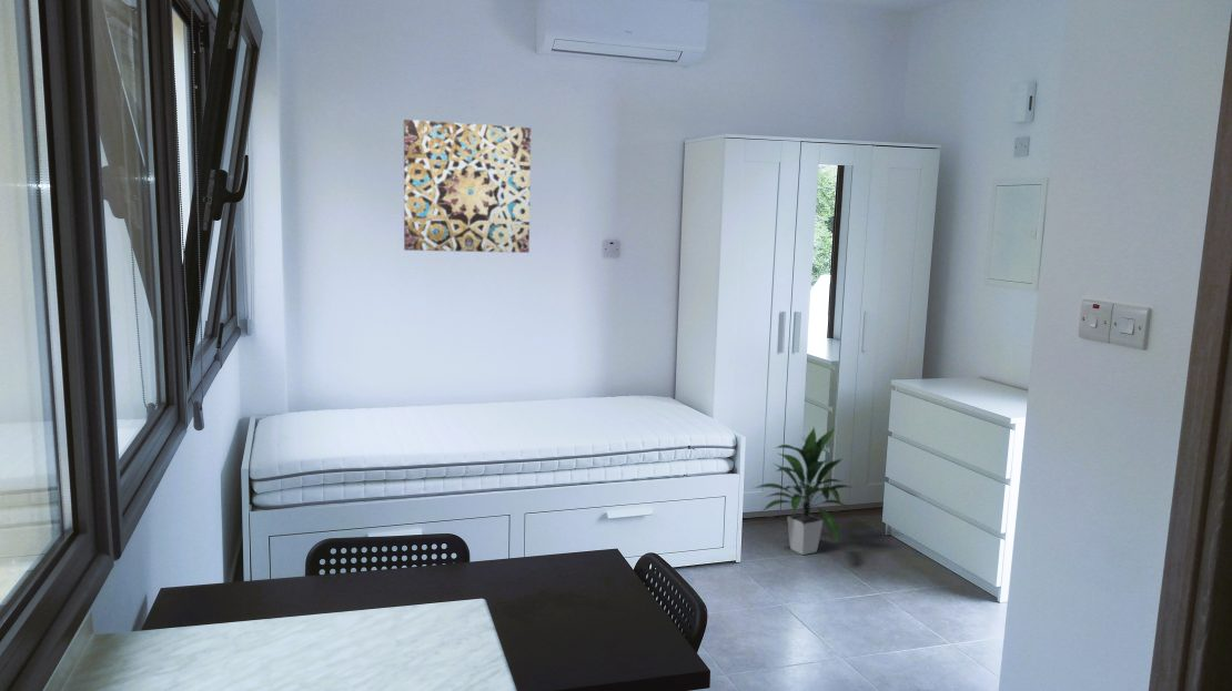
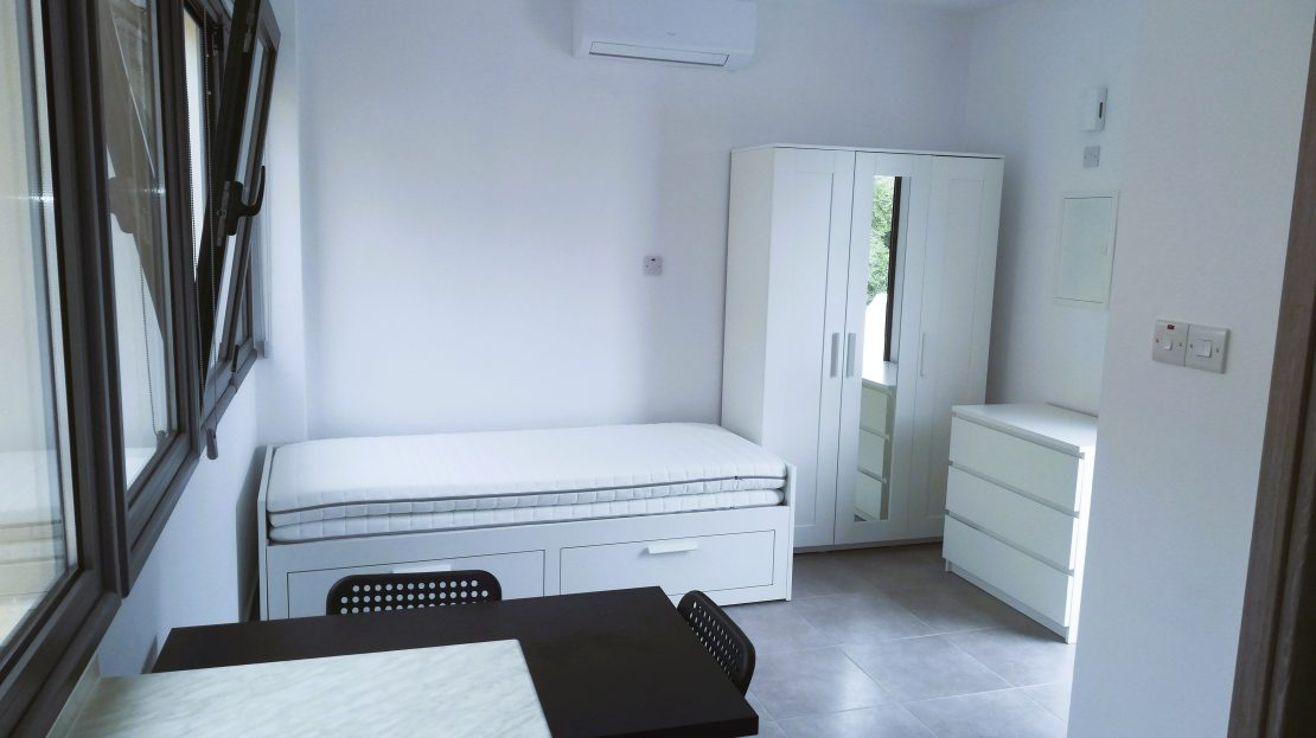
- indoor plant (807, 491)
- wall art (467, 187)
